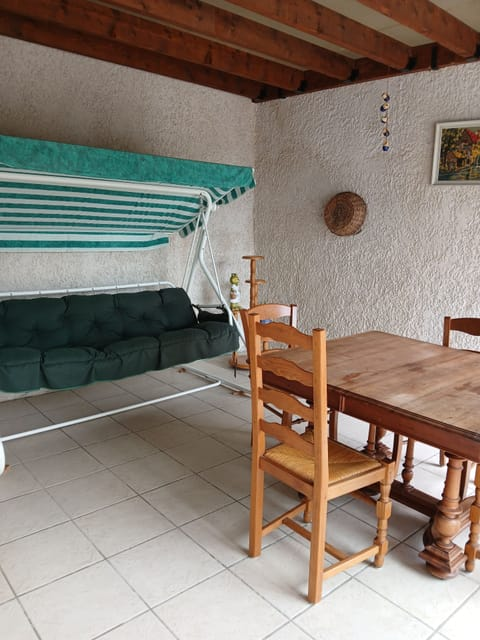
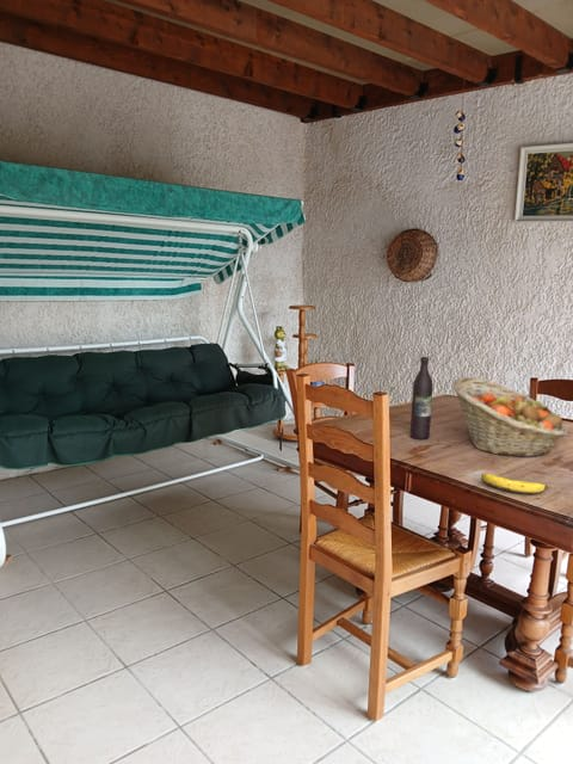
+ fruit basket (506, 414)
+ banana (518, 482)
+ wine bottle (421, 398)
